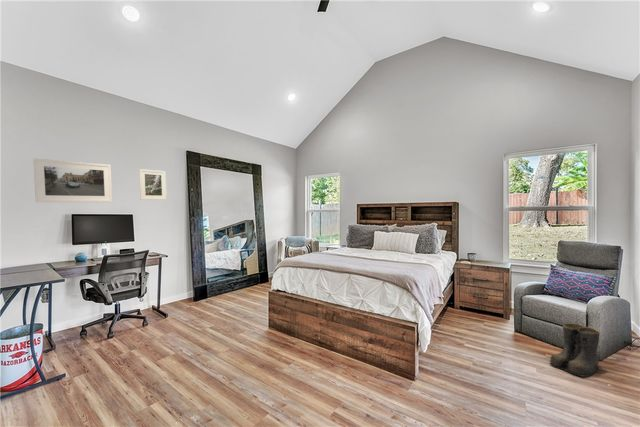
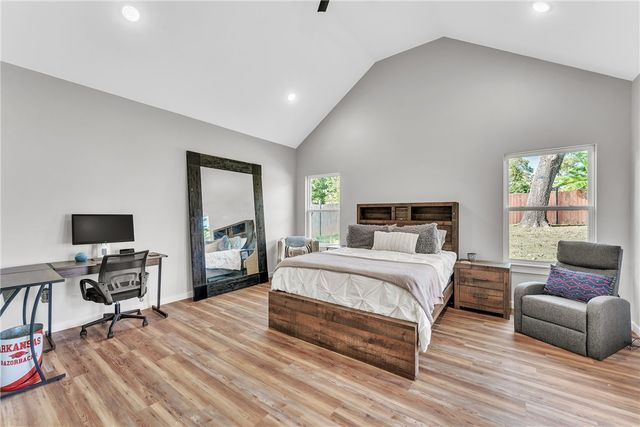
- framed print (153, 185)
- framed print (76, 182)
- boots (574, 347)
